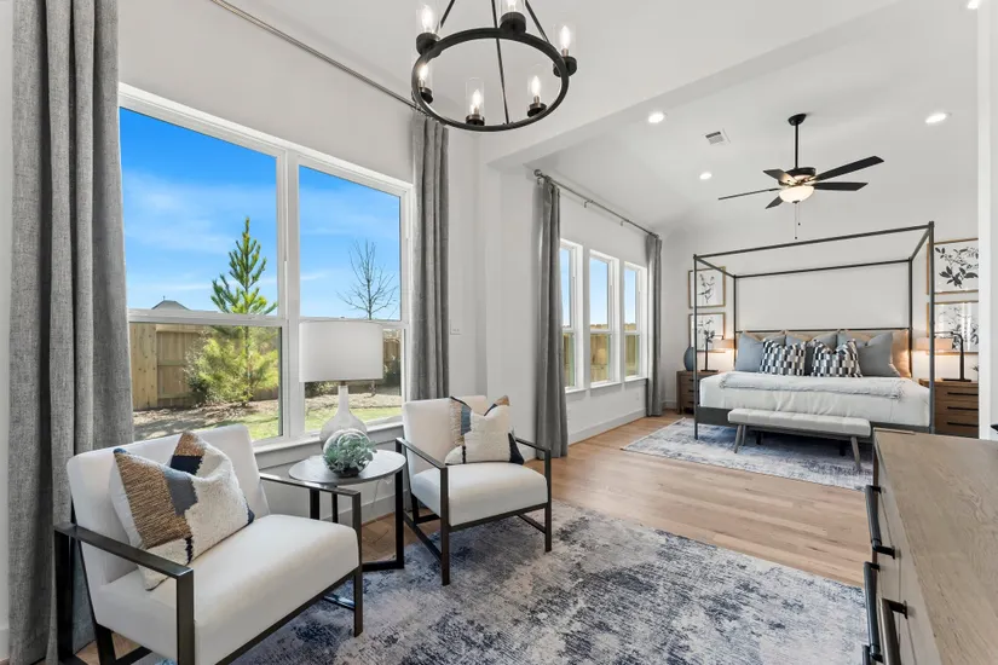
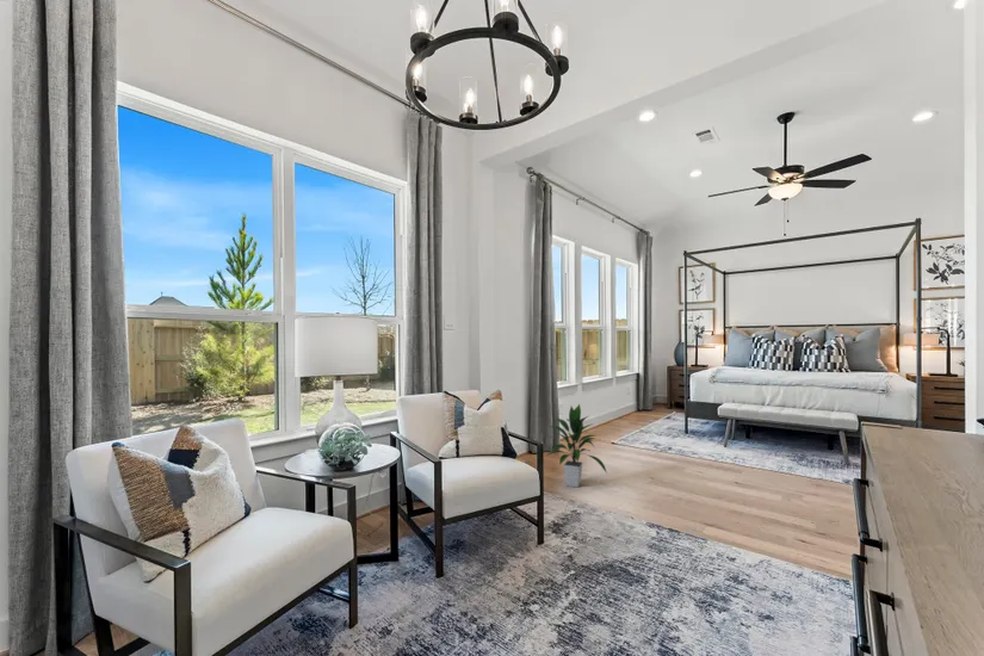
+ indoor plant (574, 445)
